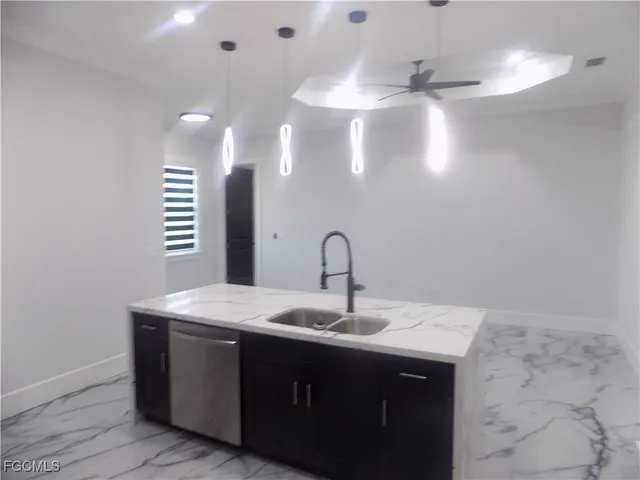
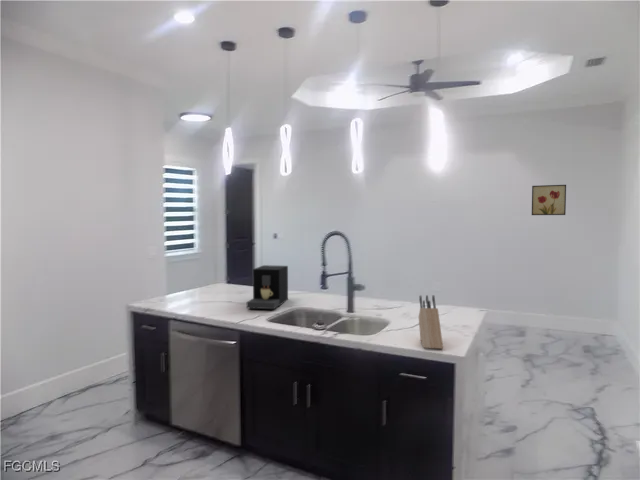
+ wall art (548, 200)
+ coffee maker (268, 286)
+ knife block (429, 320)
